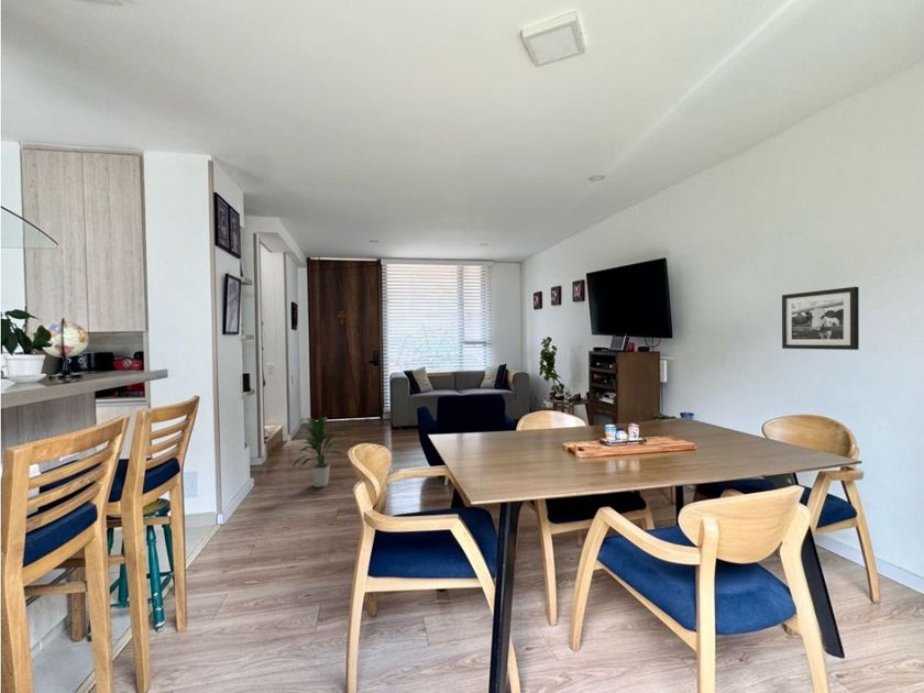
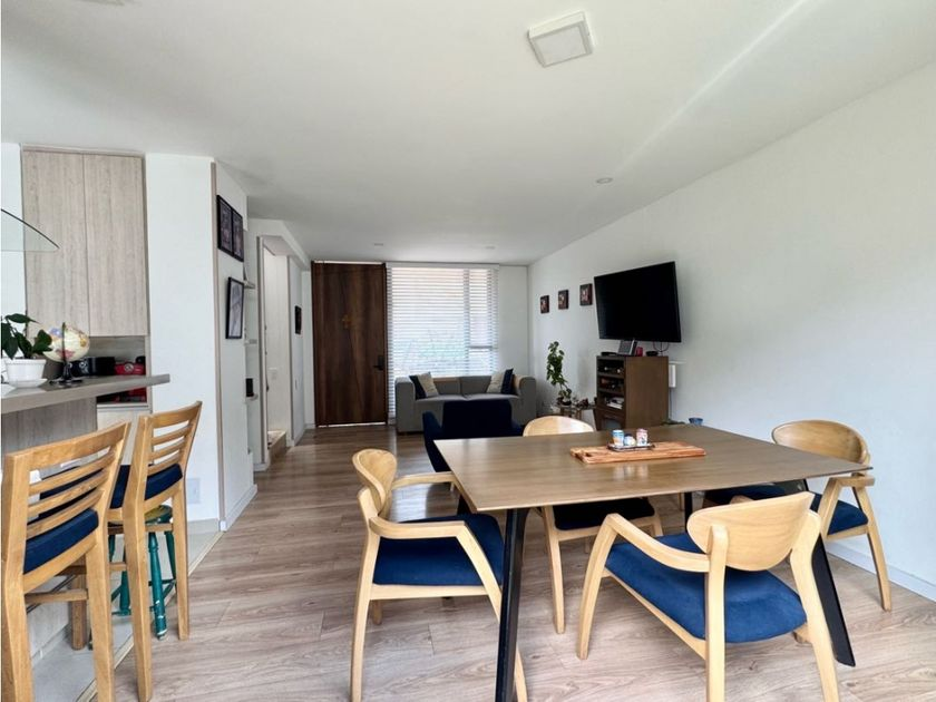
- picture frame (816, 320)
- indoor plant (318, 449)
